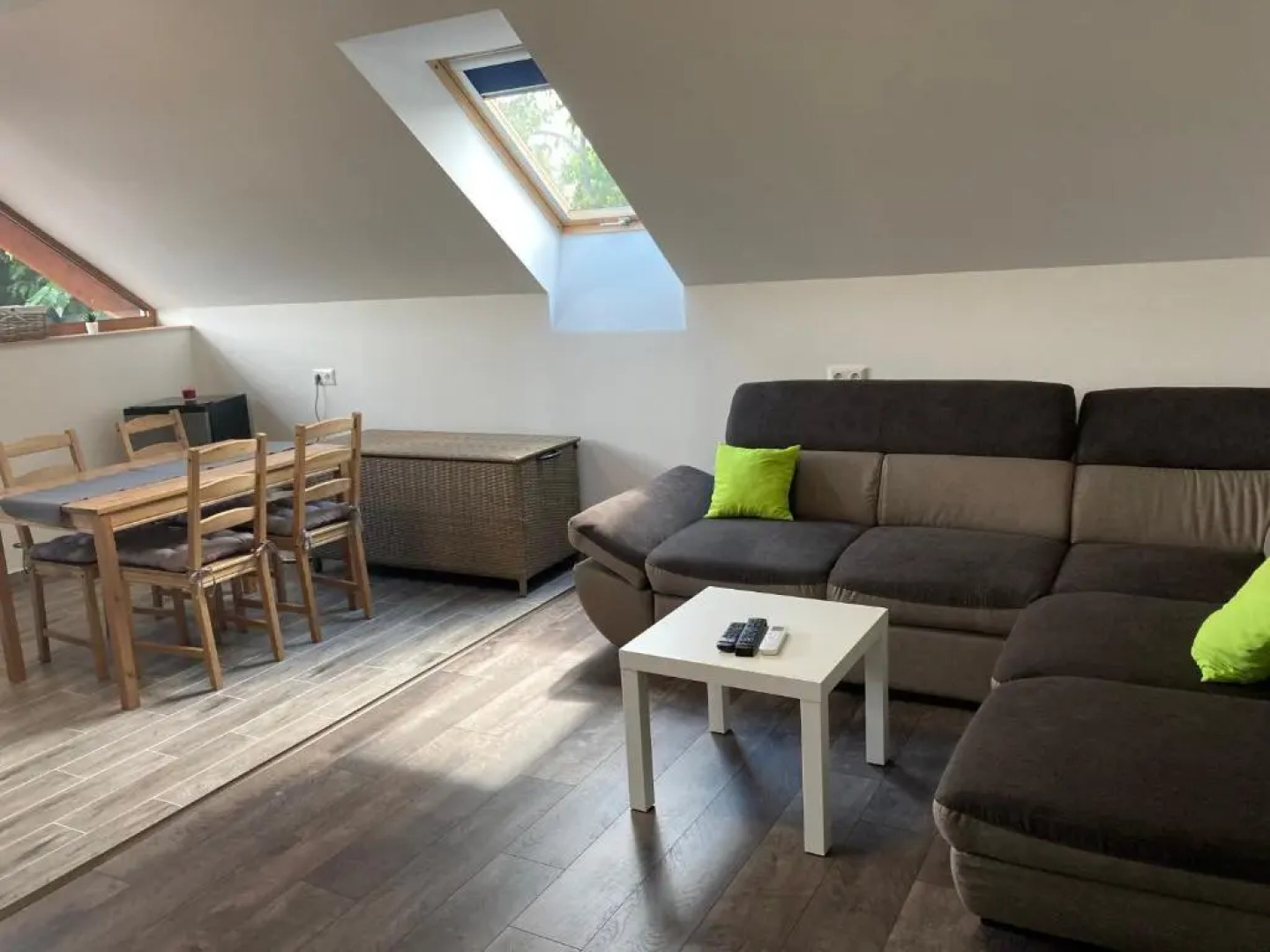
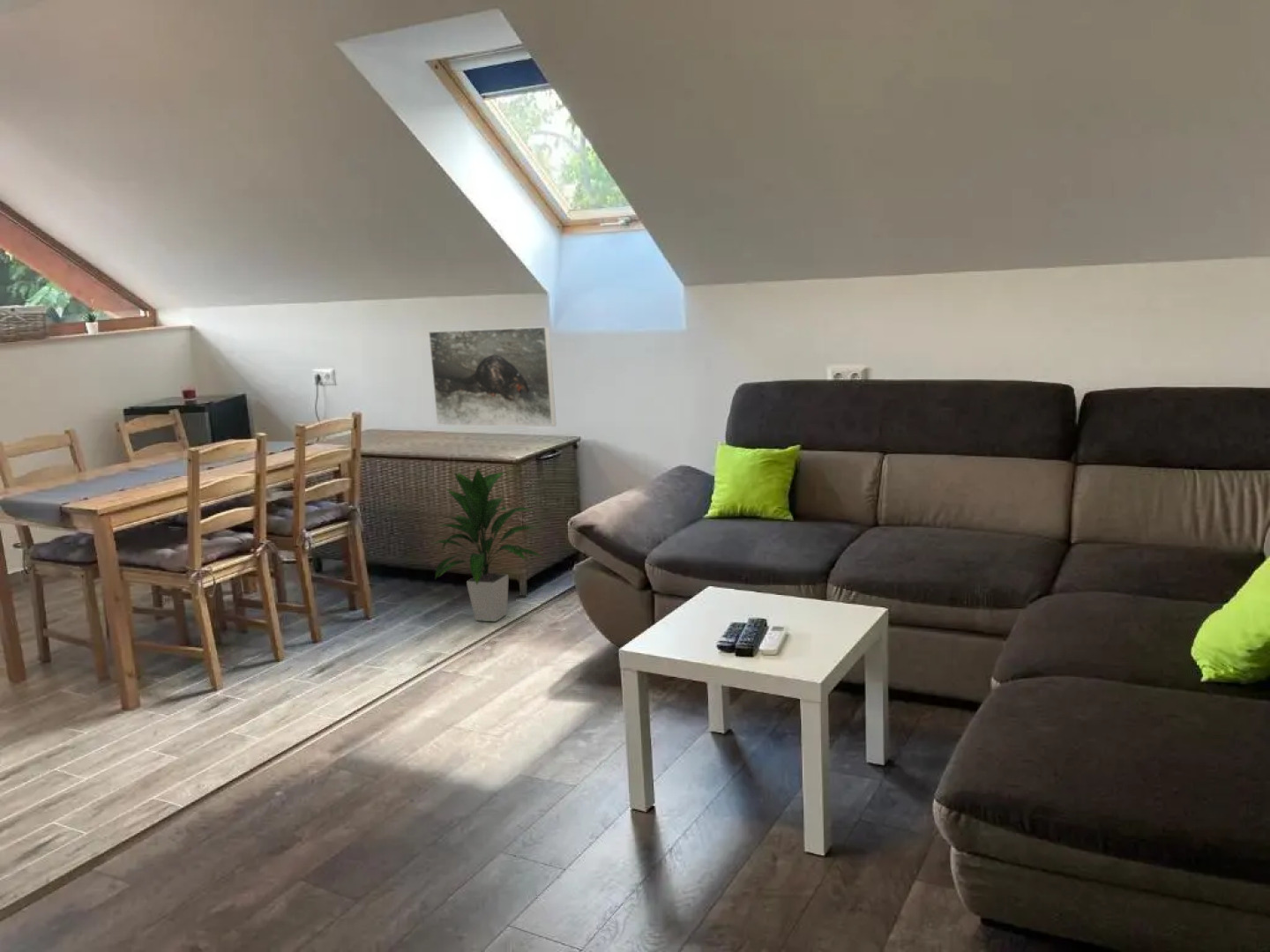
+ indoor plant (482, 541)
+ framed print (490, 377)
